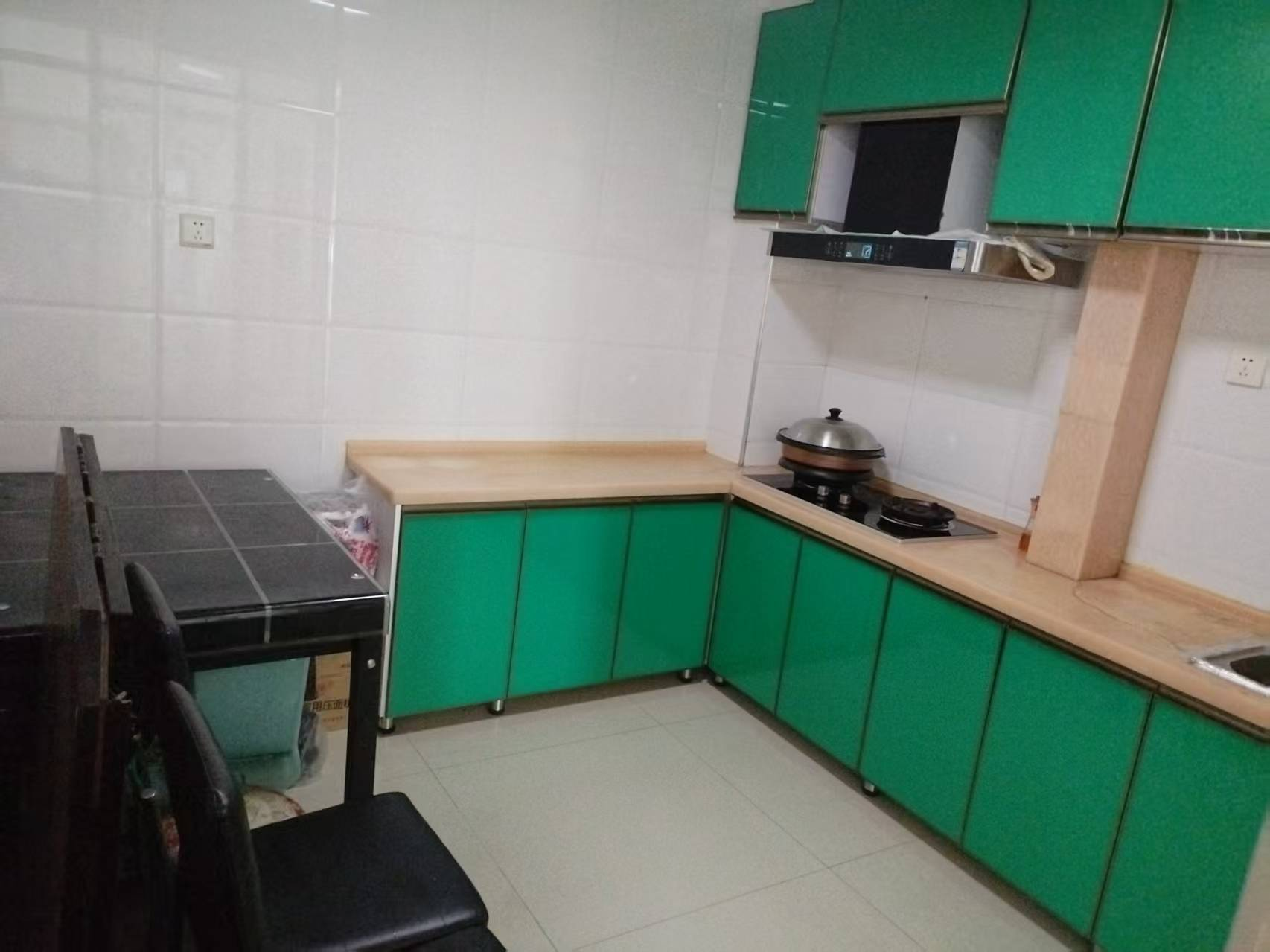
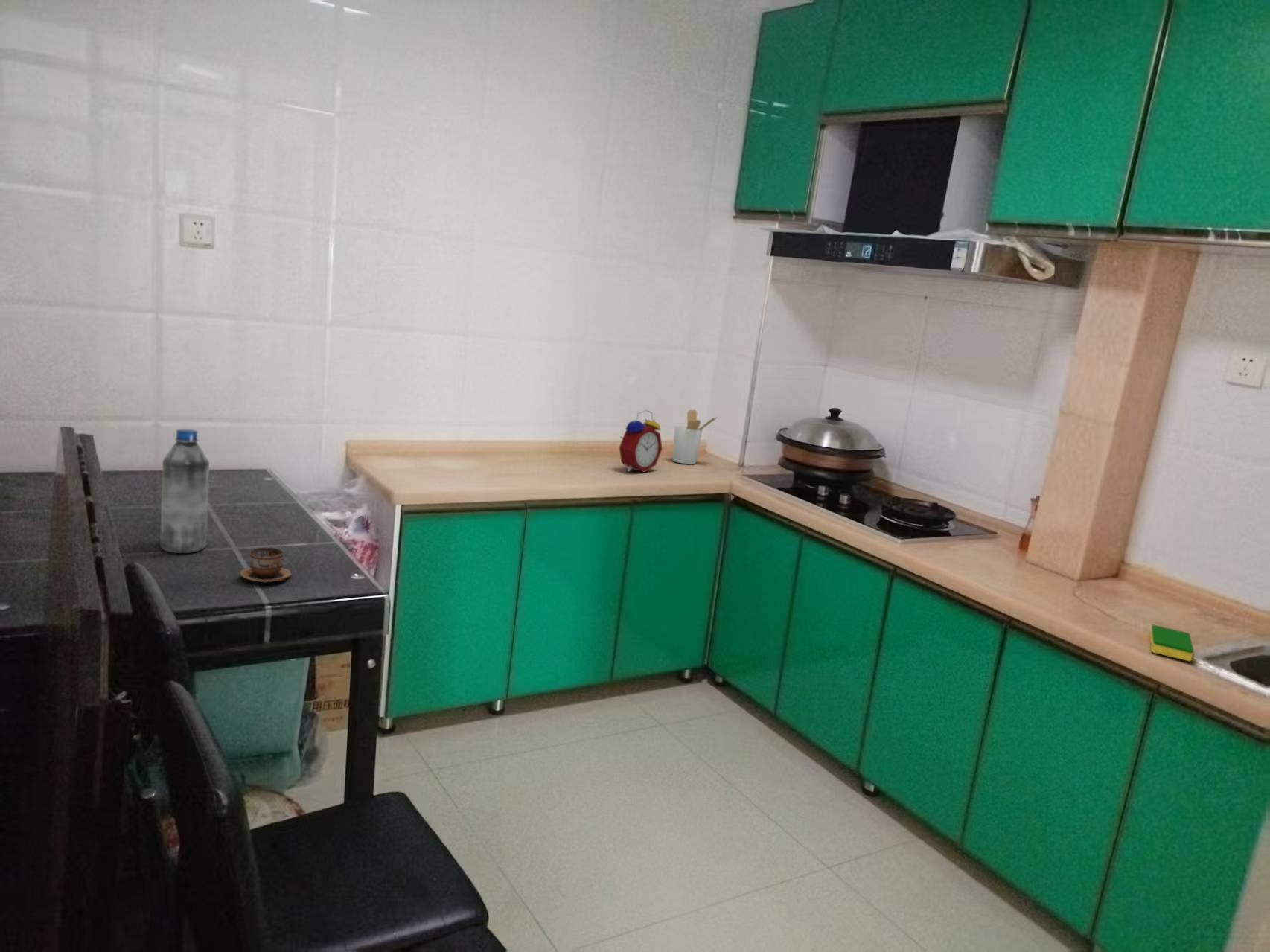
+ water bottle (185, 489)
+ utensil holder (695, 437)
+ alarm clock (639, 439)
+ dish sponge (1170, 642)
+ cup (267, 563)
